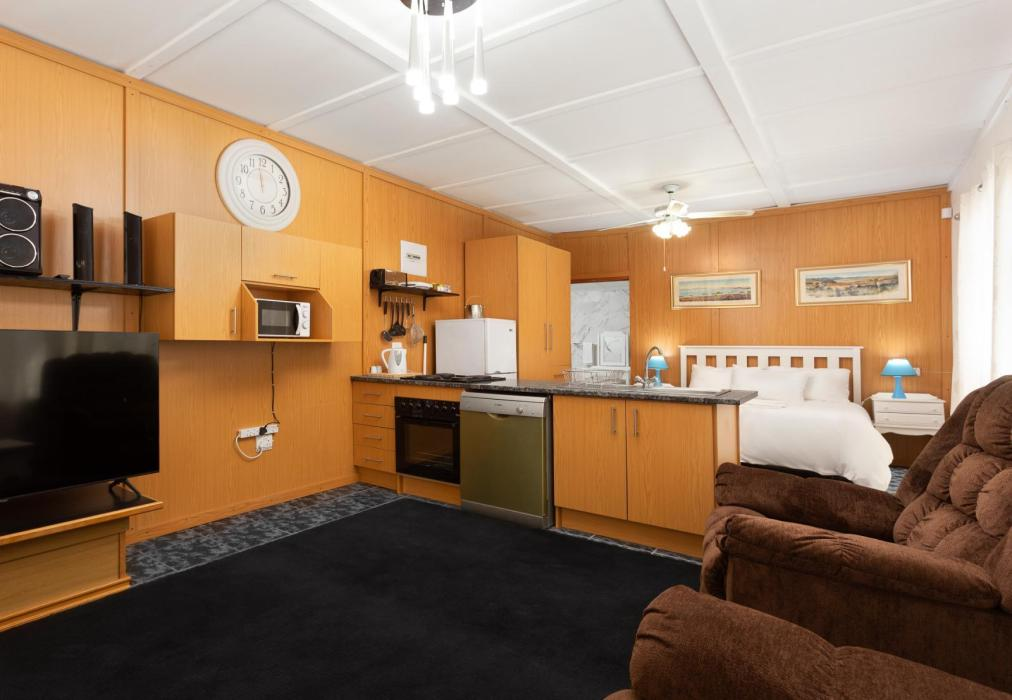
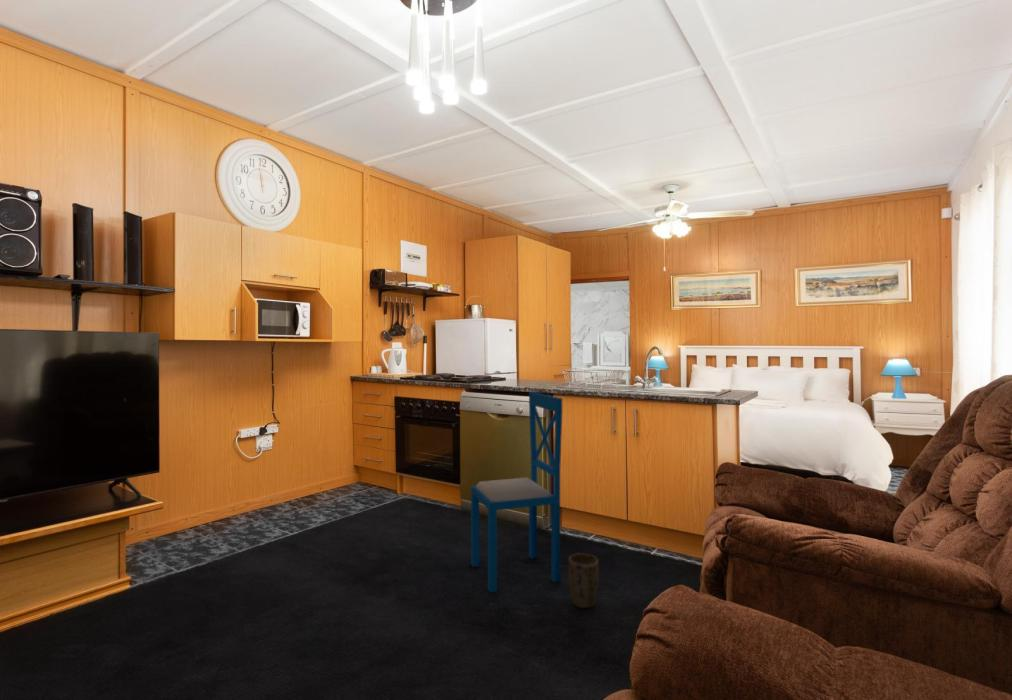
+ plant pot (583, 581)
+ dining chair (516, 484)
